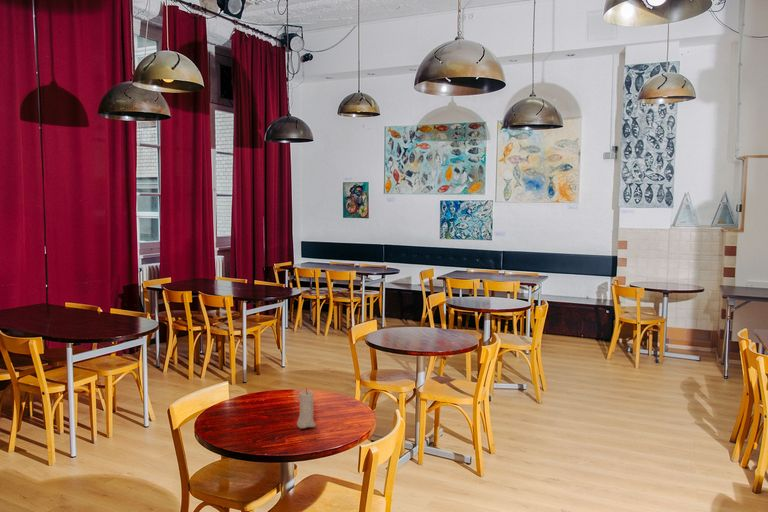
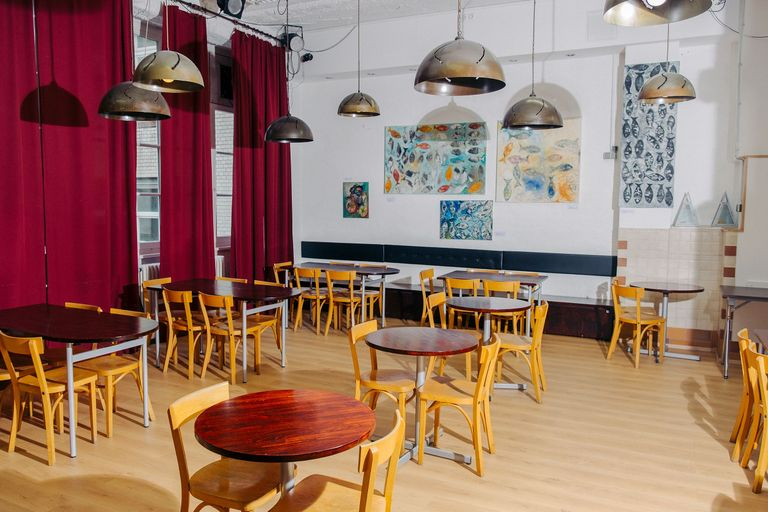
- candle (306, 407)
